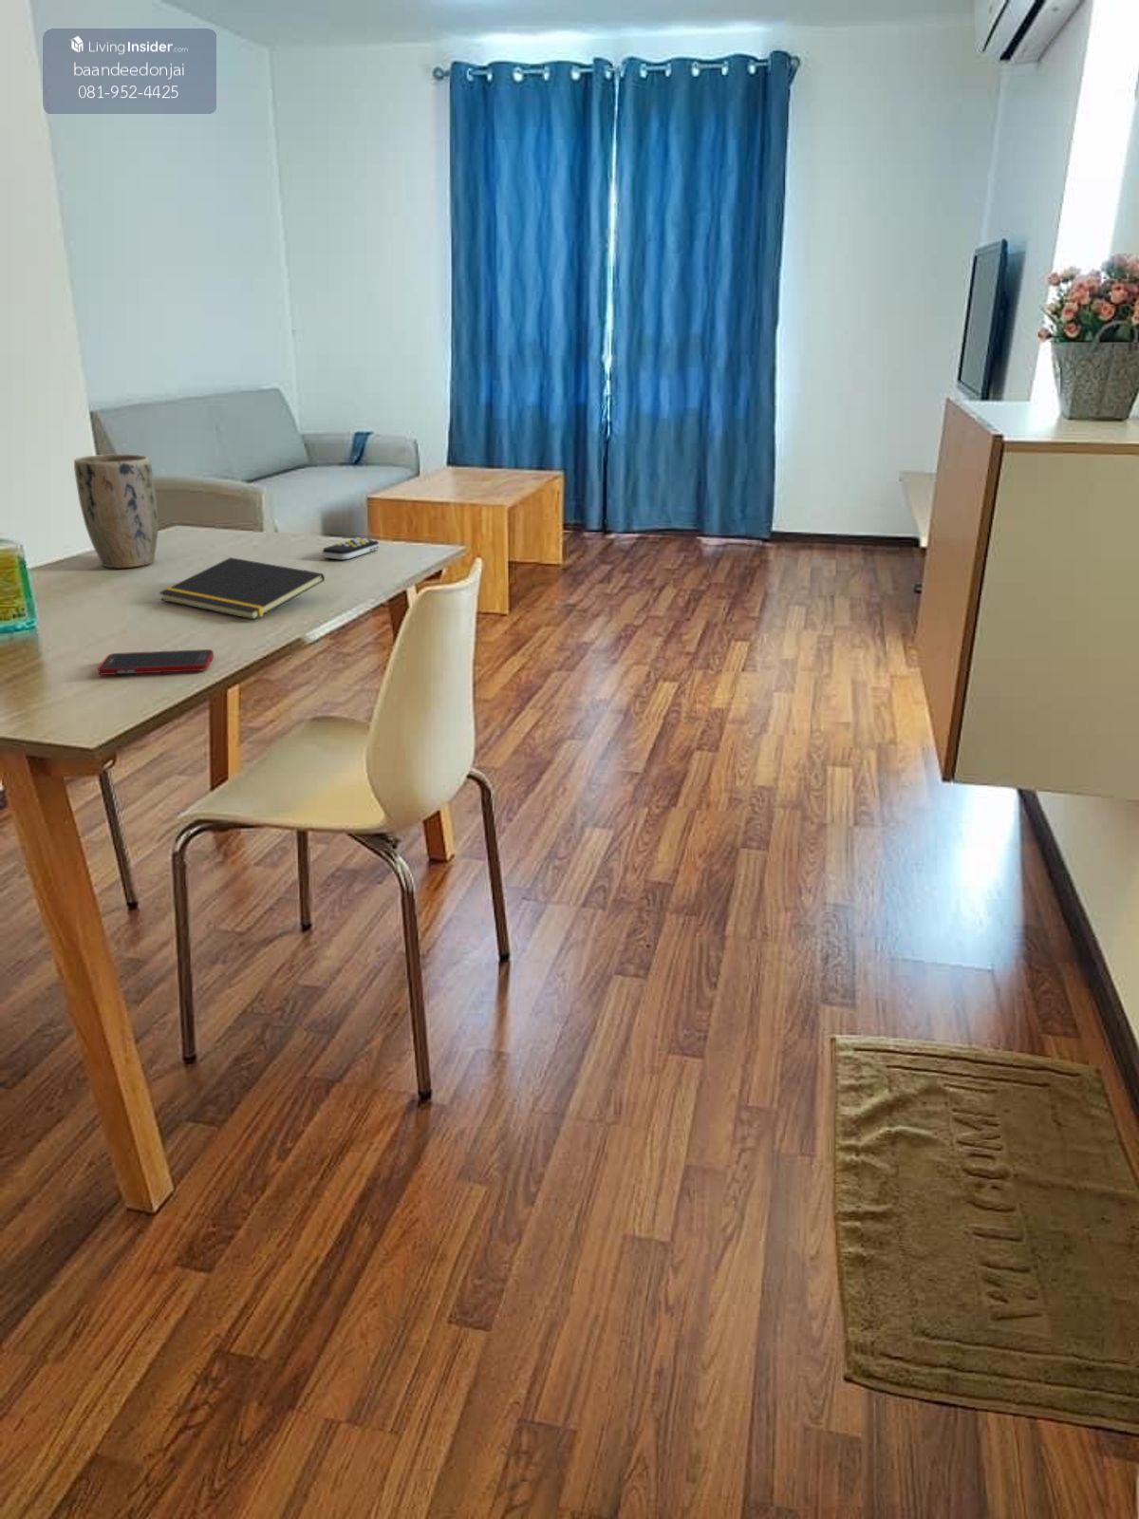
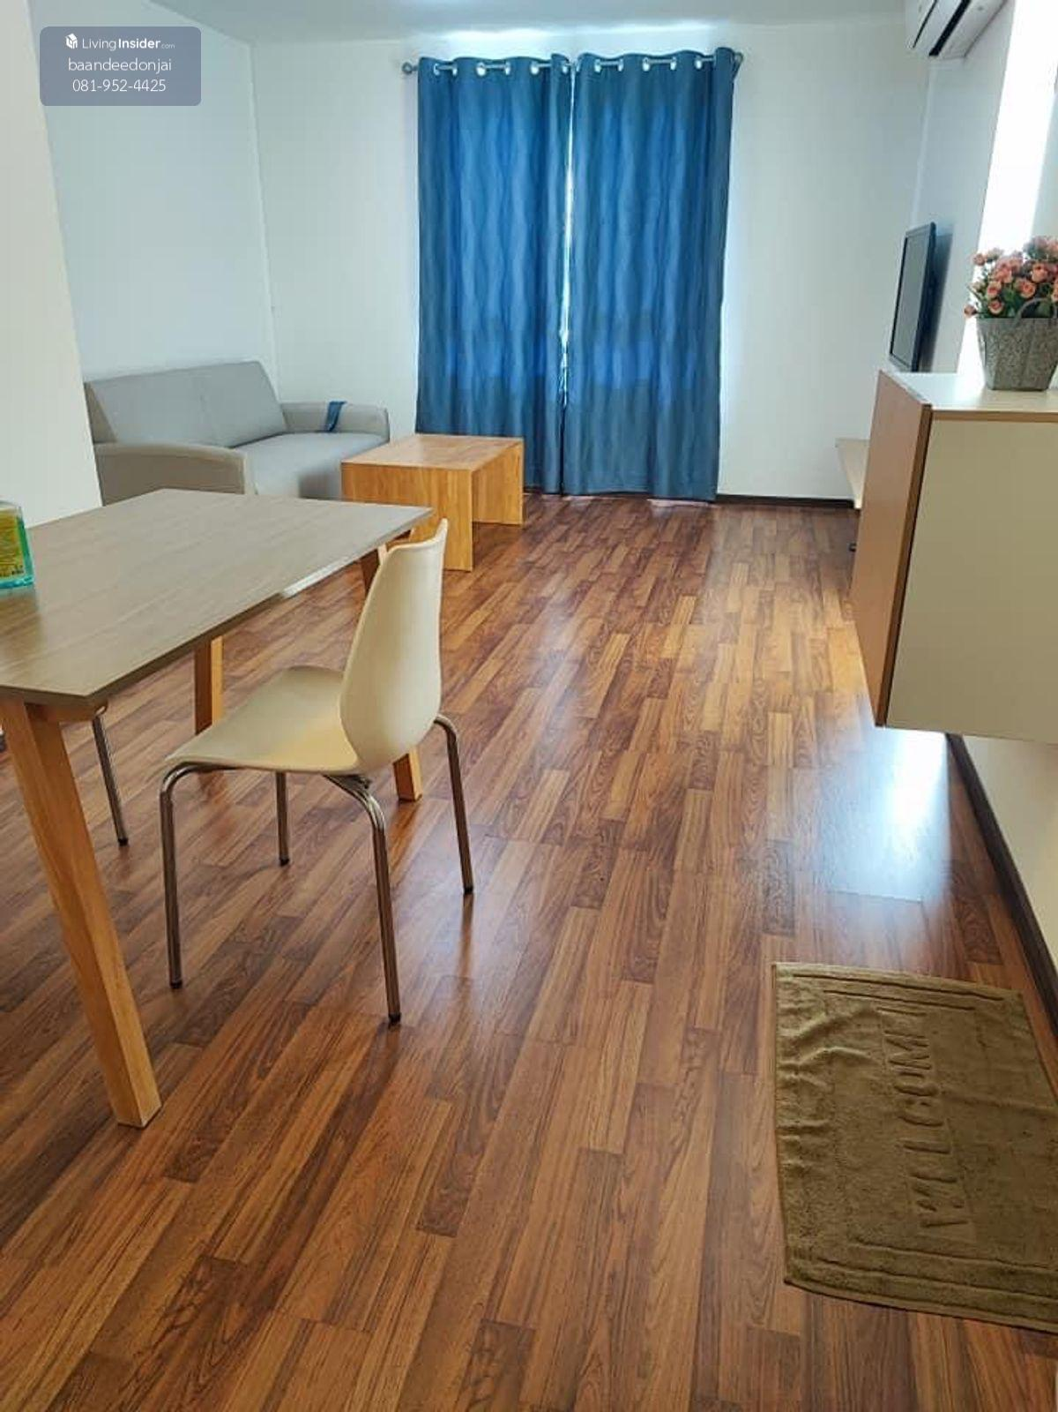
- plant pot (120, 511)
- remote control (352, 548)
- notepad (242, 587)
- cell phone (157, 661)
